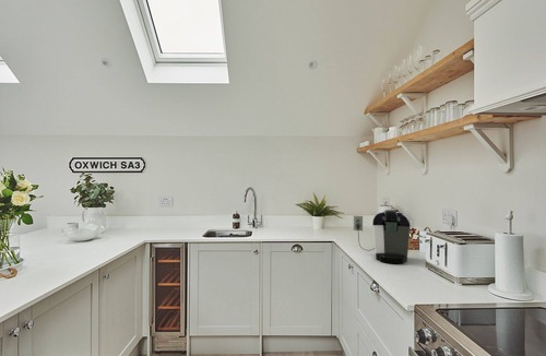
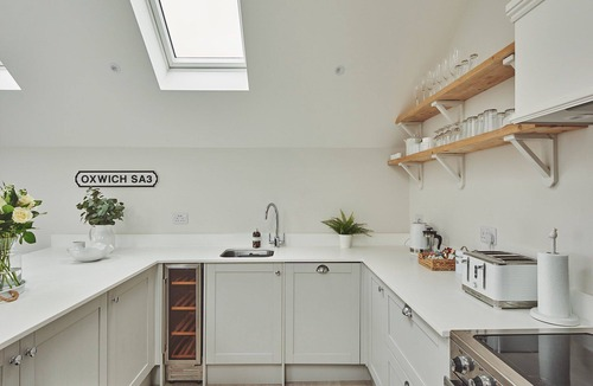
- coffee maker (380, 234)
